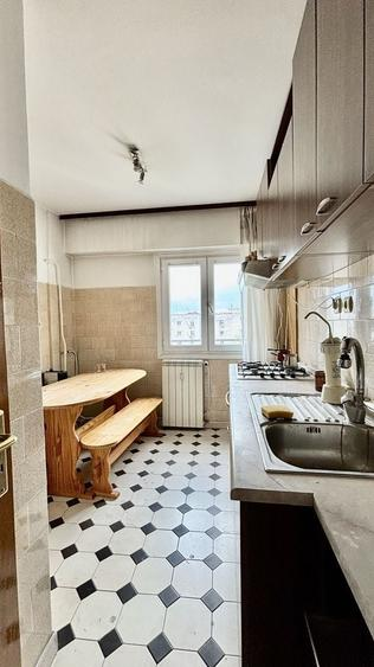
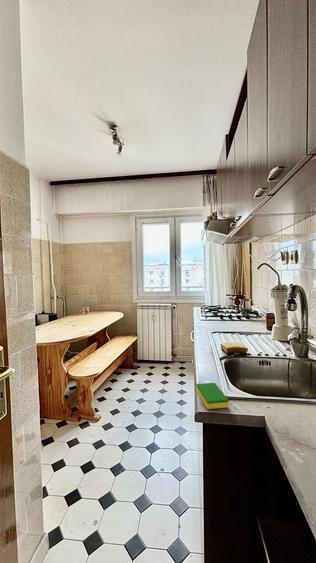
+ dish sponge (211, 394)
